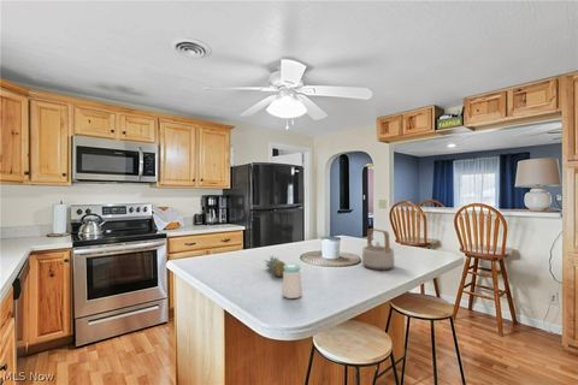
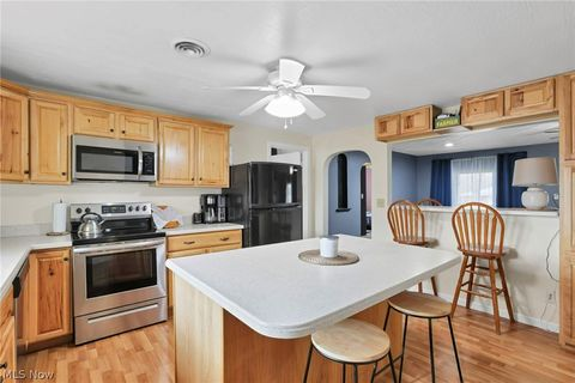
- fruit (275, 265)
- teapot (376, 247)
- salt shaker (291, 279)
